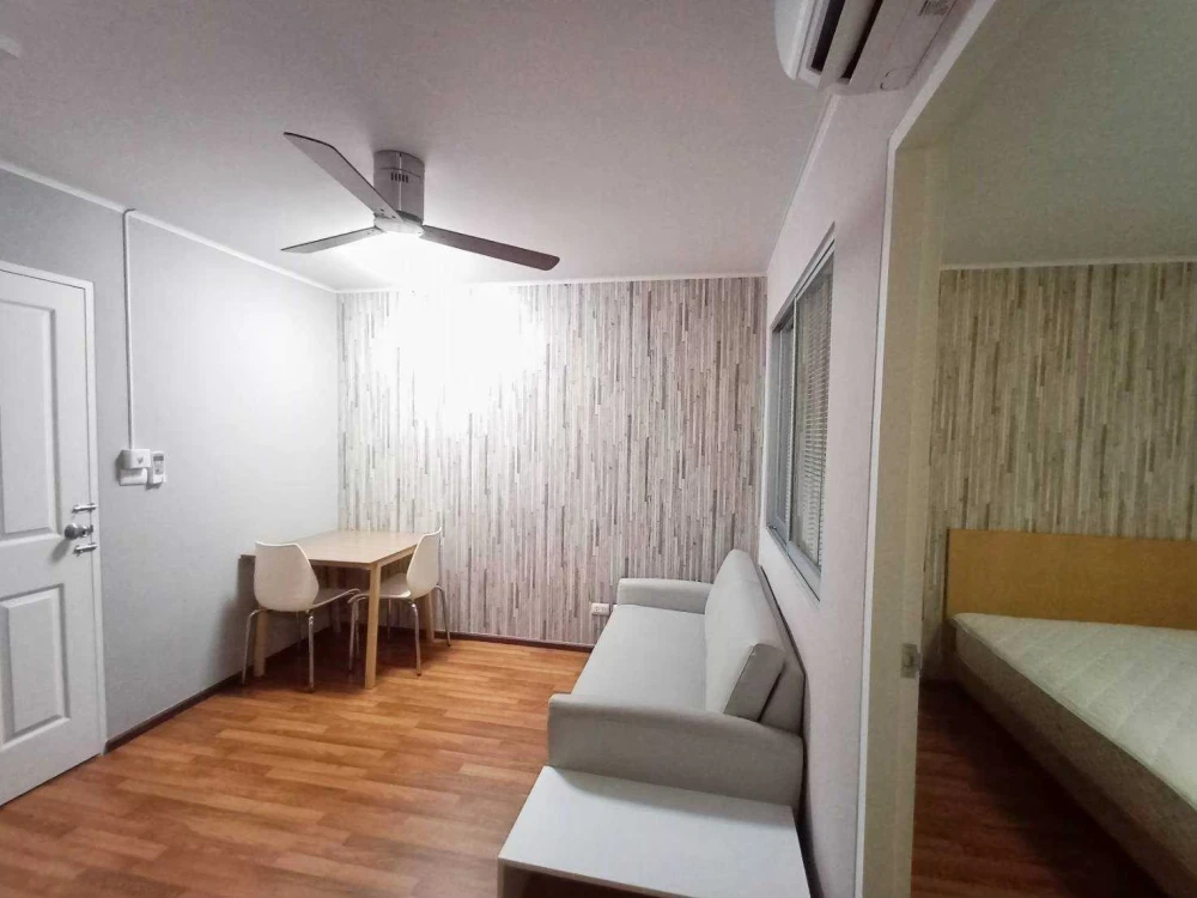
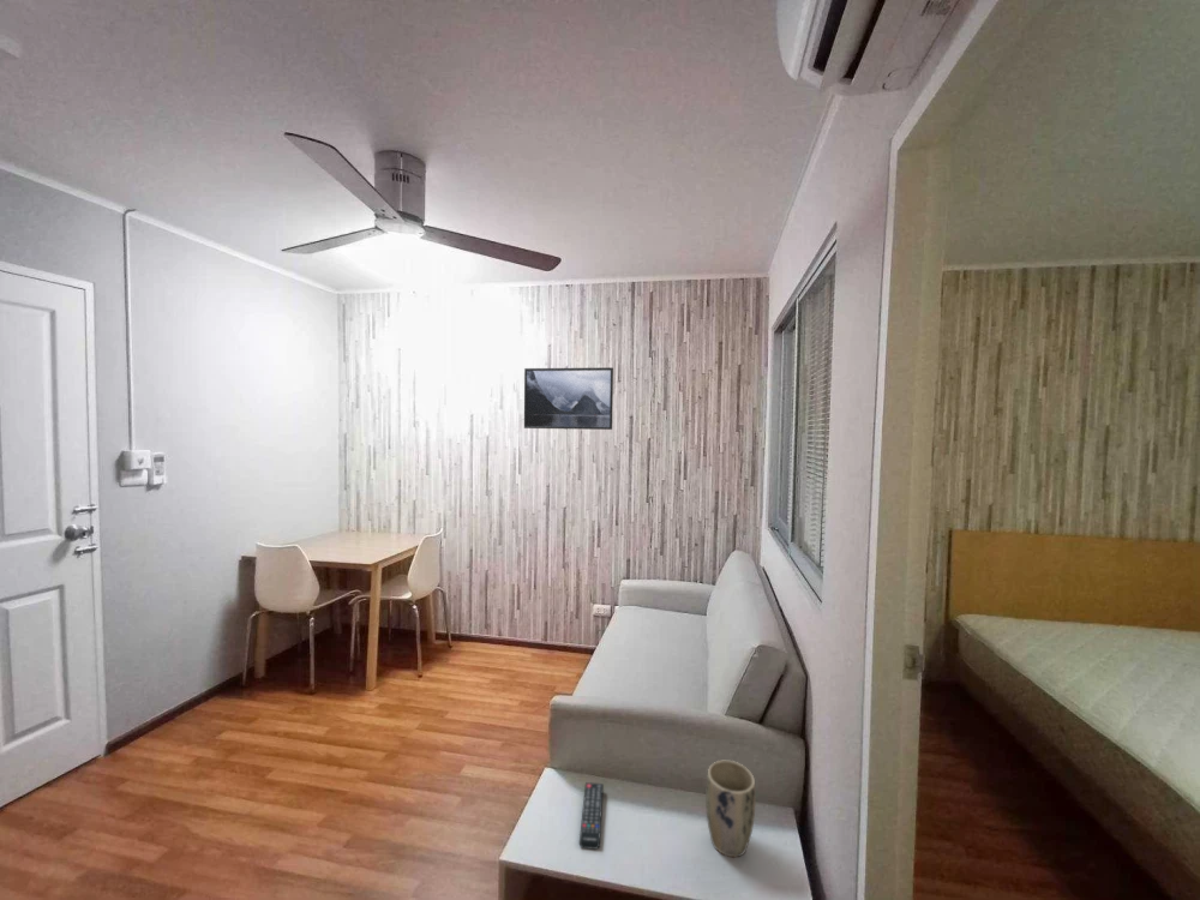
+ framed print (568, 398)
+ remote control (592, 812)
+ plant pot (730, 809)
